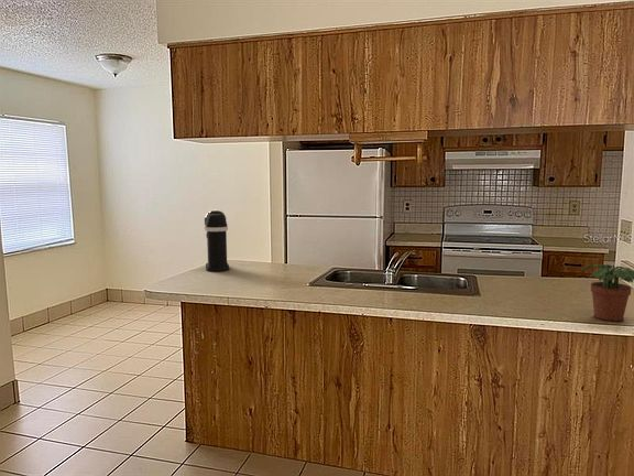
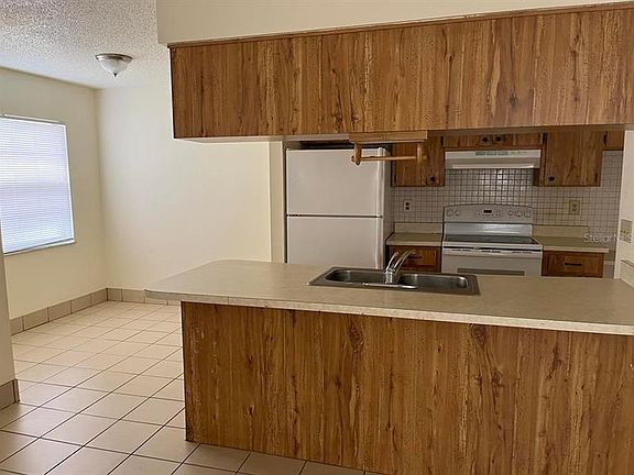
- potted plant (608, 291)
- coffee maker (216, 239)
